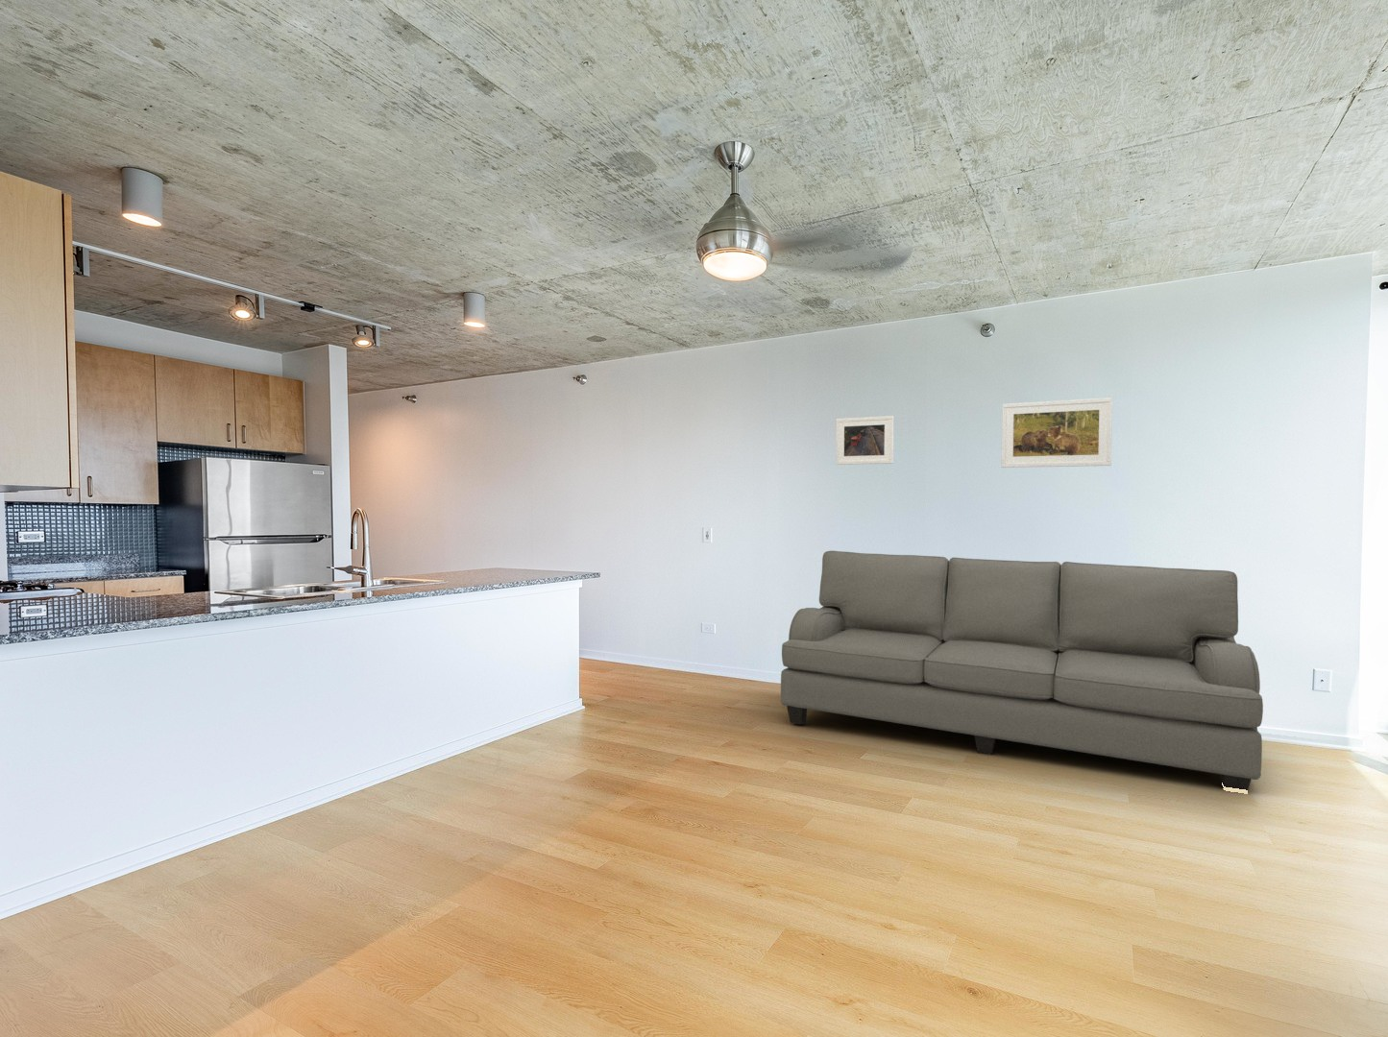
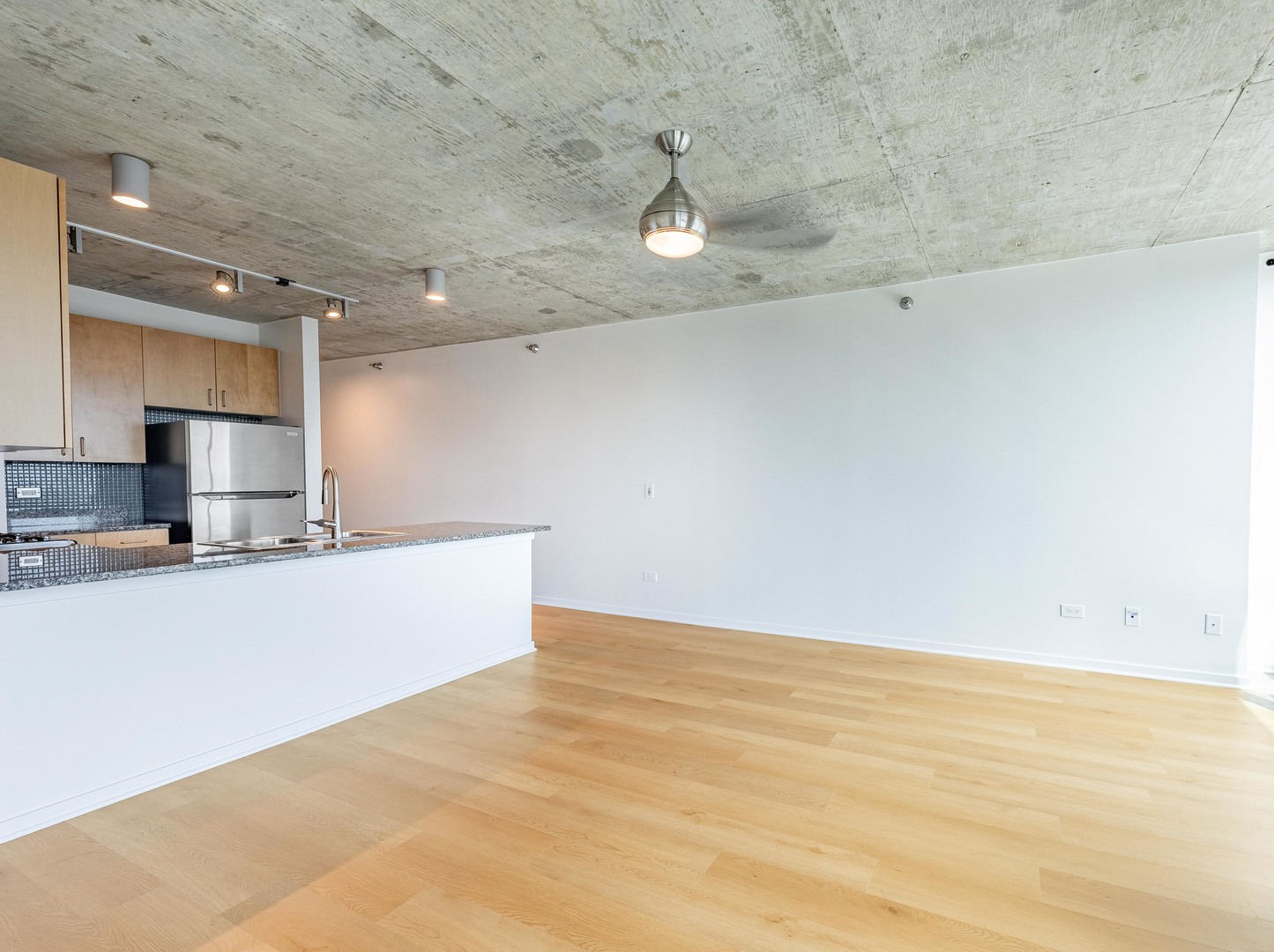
- sofa (996, 646)
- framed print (864, 441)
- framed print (1055, 434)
